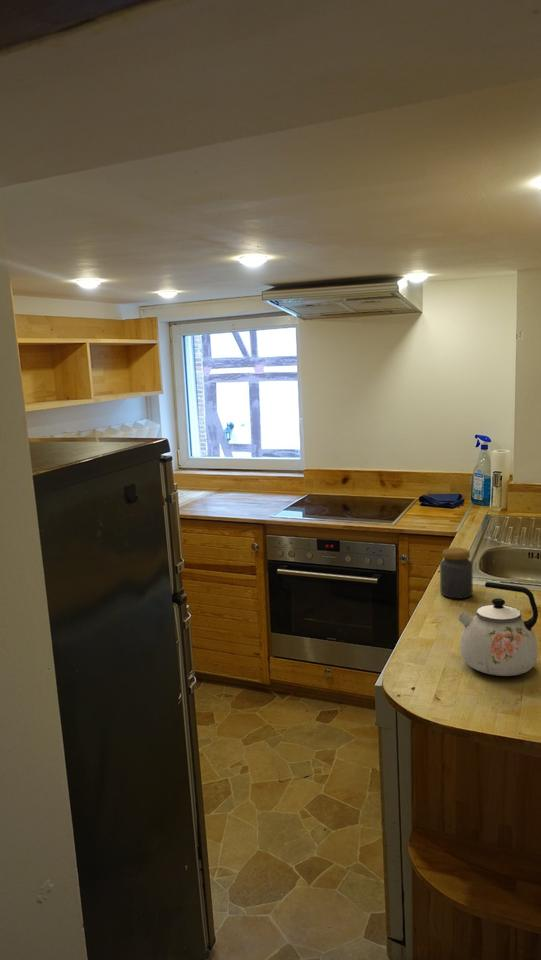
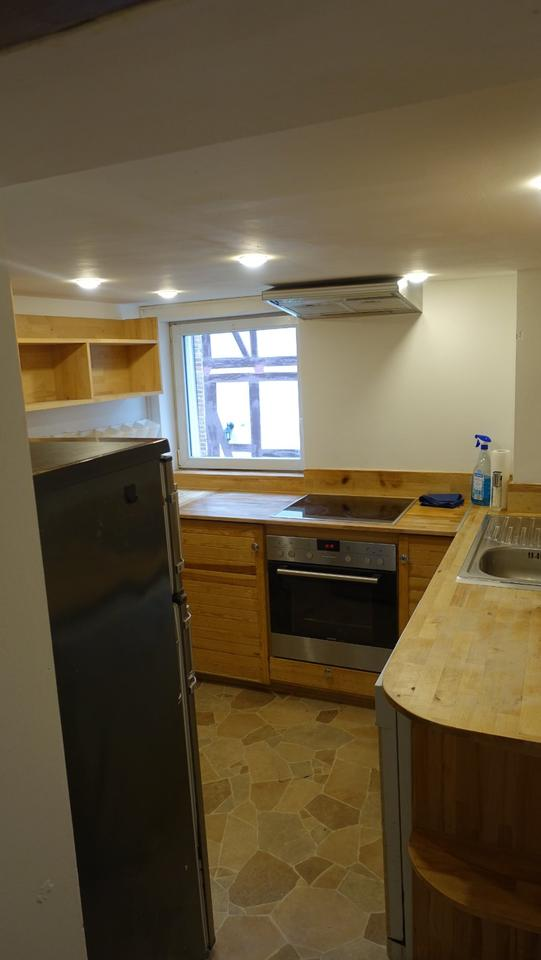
- jar (456, 572)
- kettle (497, 624)
